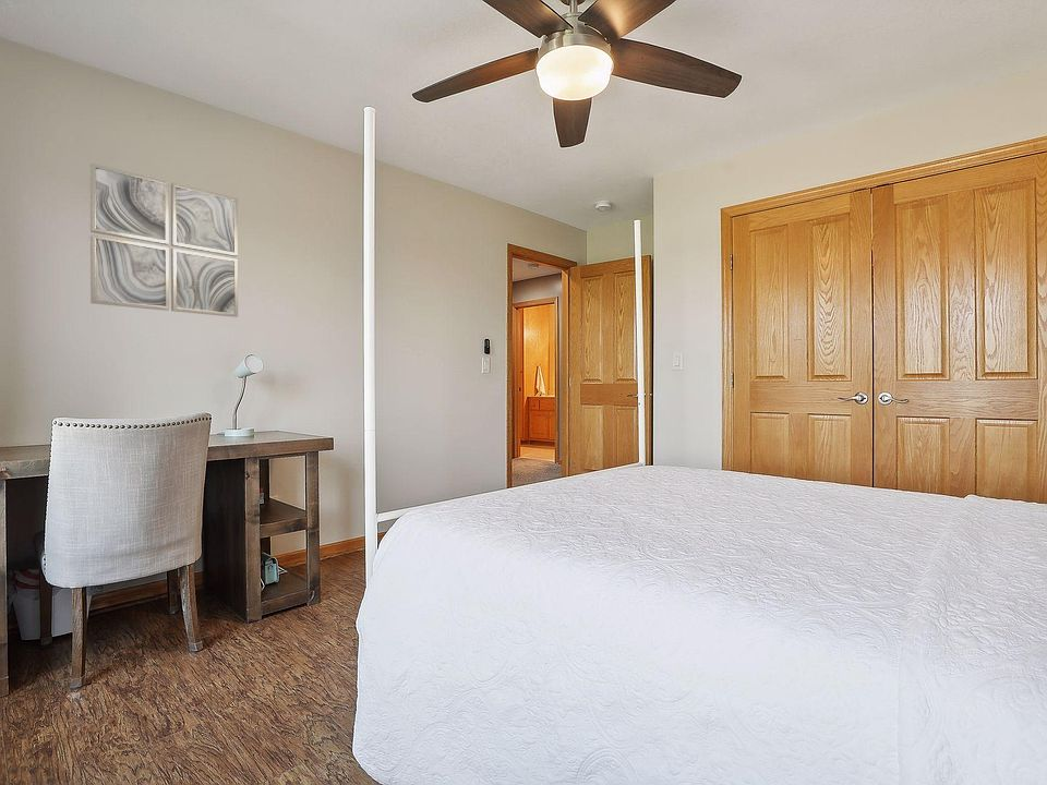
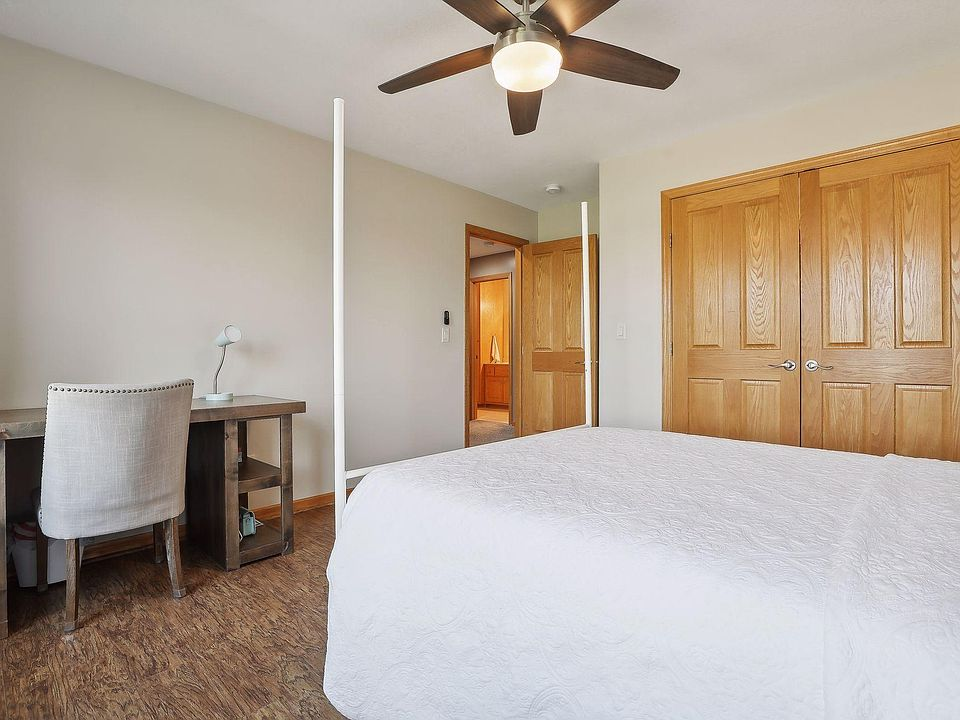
- wall art (168, 247)
